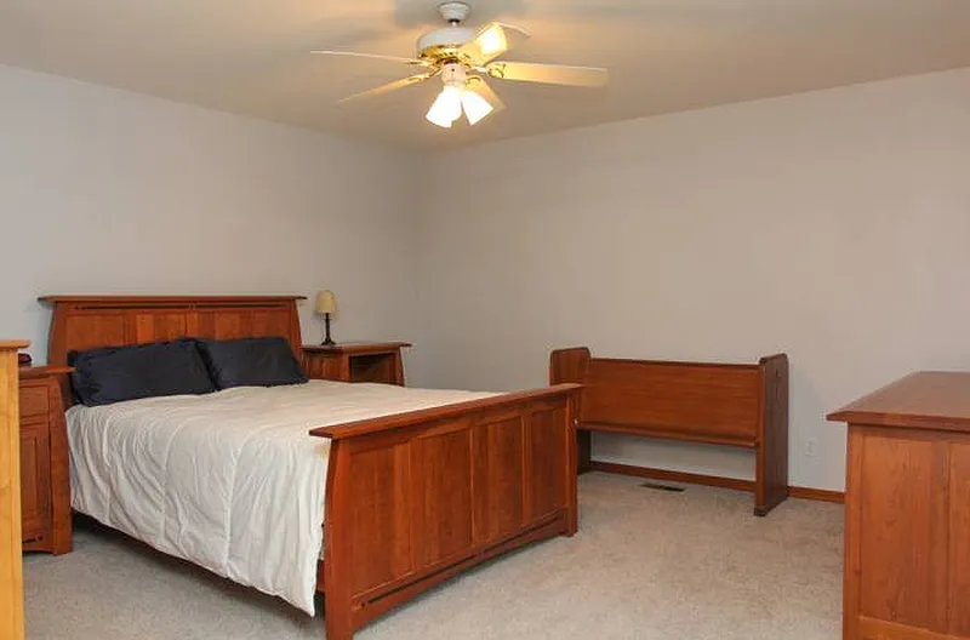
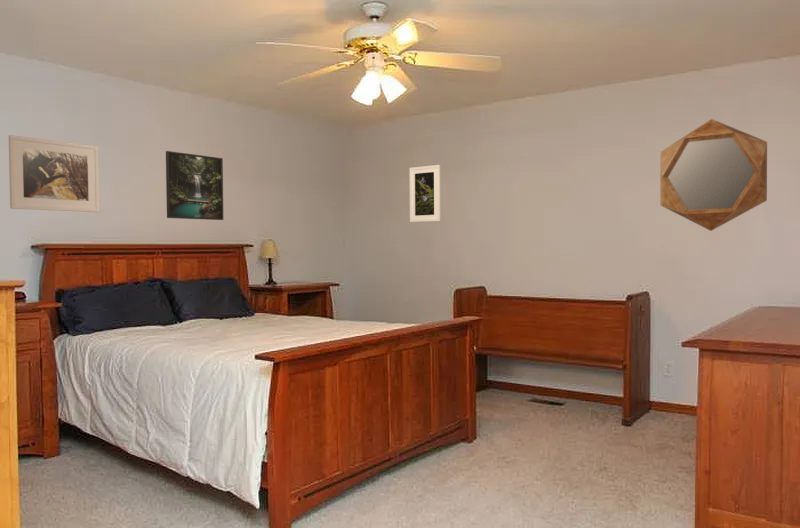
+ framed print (424, 194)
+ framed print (195, 186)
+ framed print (56, 175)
+ home mirror (710, 174)
